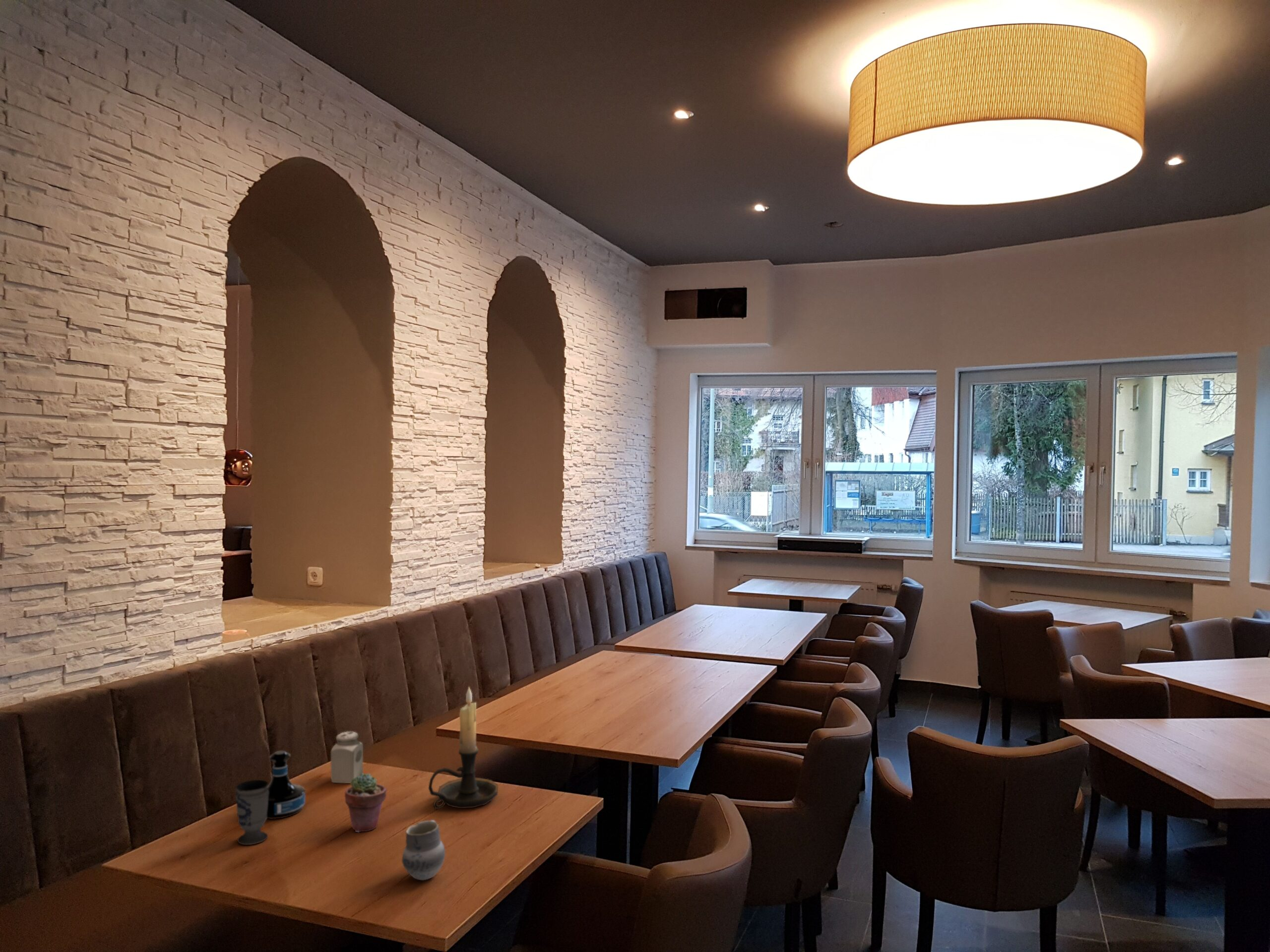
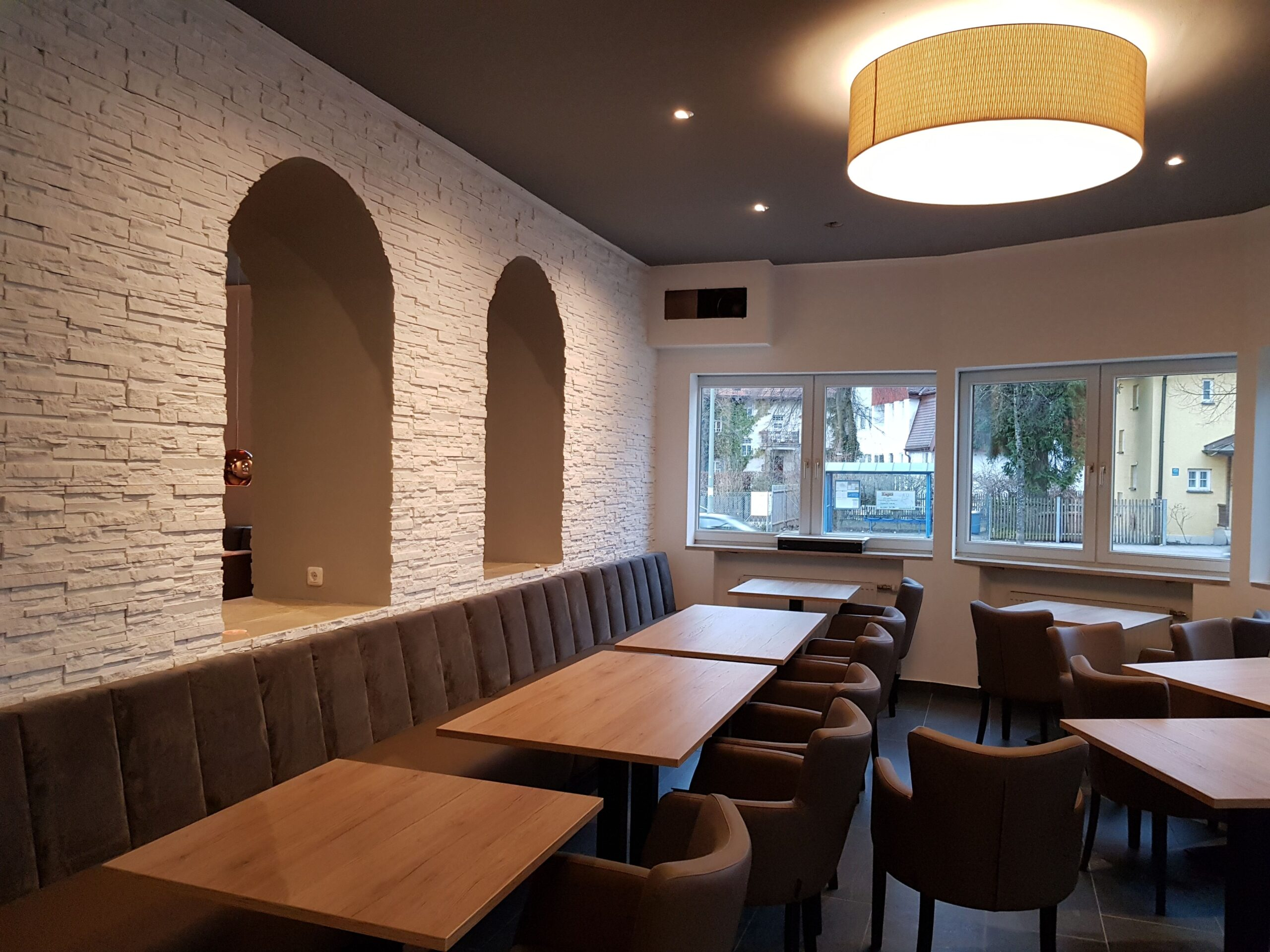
- tequila bottle (280, 781)
- cup (425, 848)
- salt shaker (347, 756)
- candle holder (461, 745)
- potted succulent (365, 800)
- cup (252, 812)
